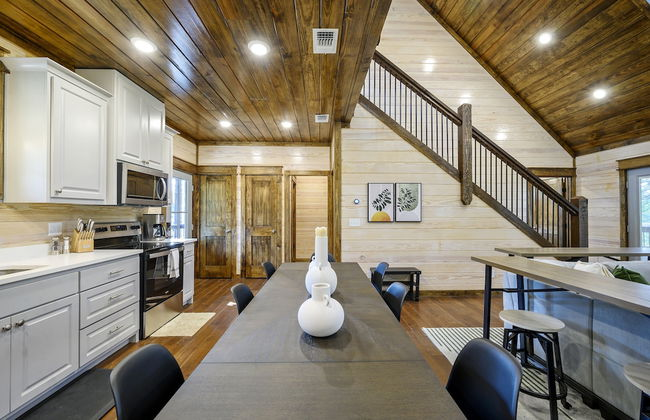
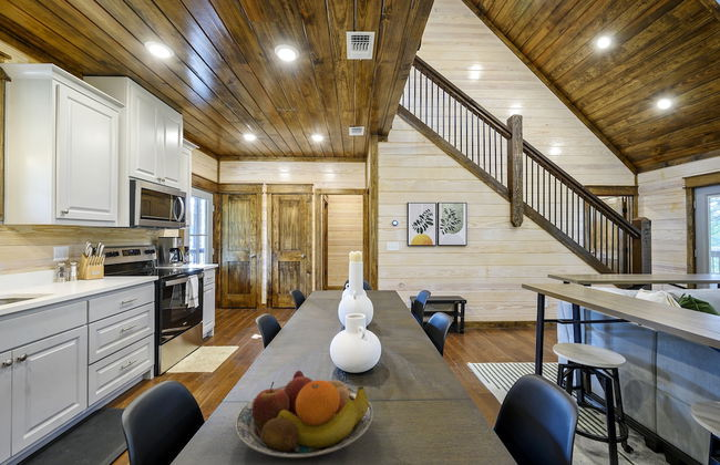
+ fruit bowl (306, 405)
